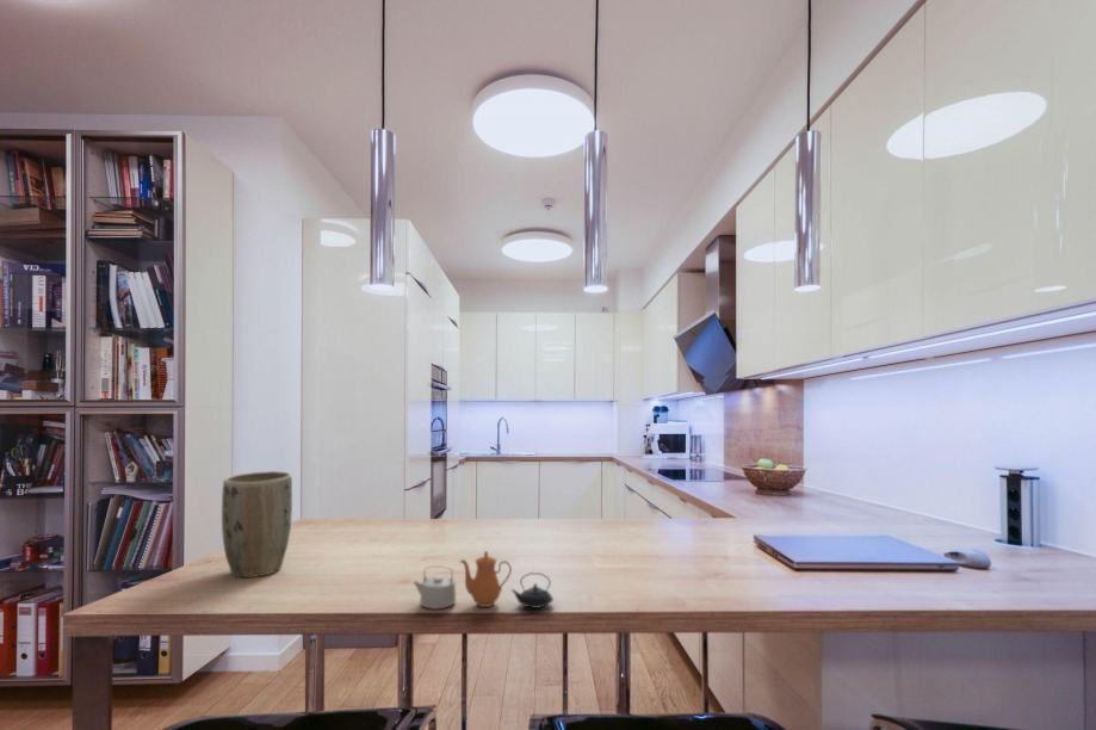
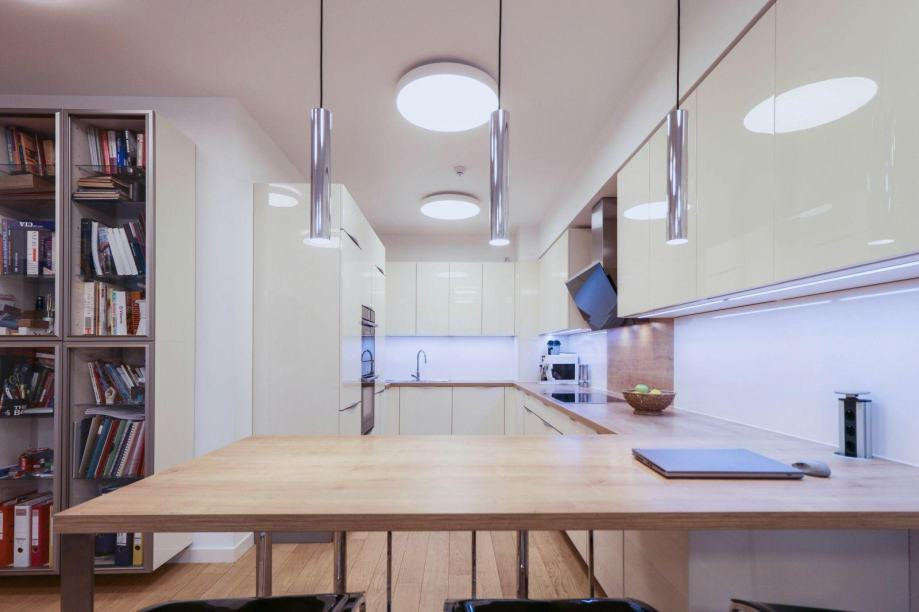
- plant pot (258, 522)
- teapot (482, 577)
